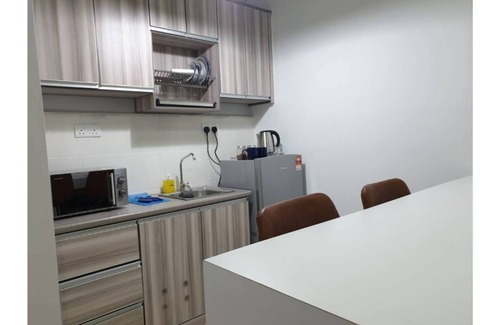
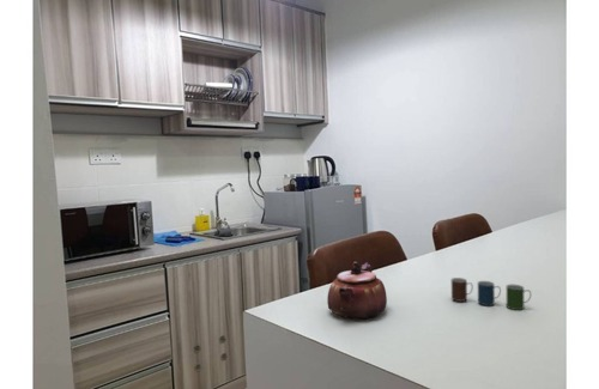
+ teapot (357, 285)
+ cup (489, 286)
